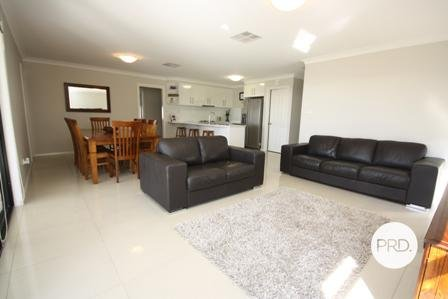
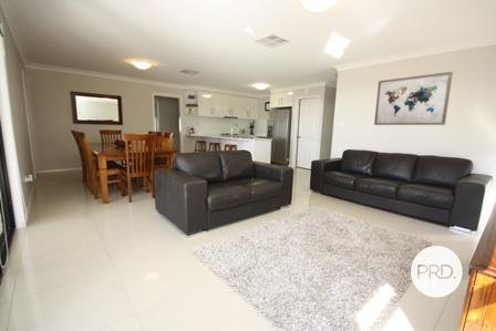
+ wall art (409, 101)
